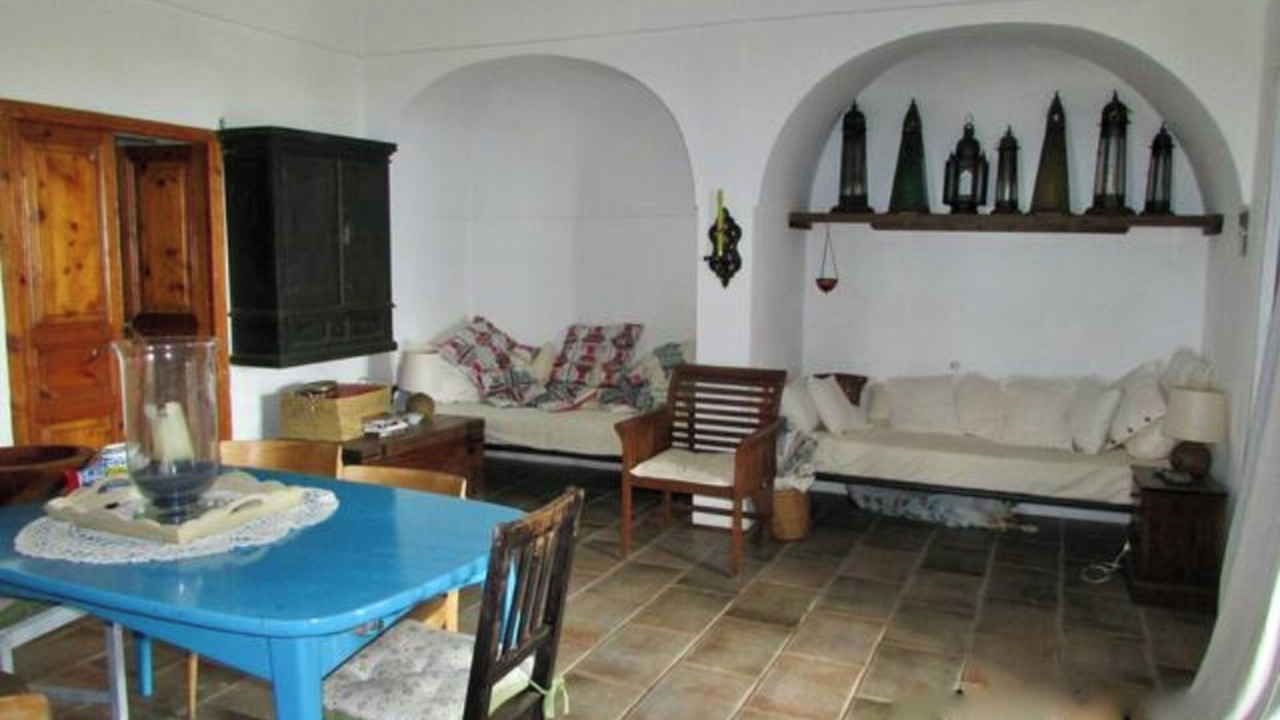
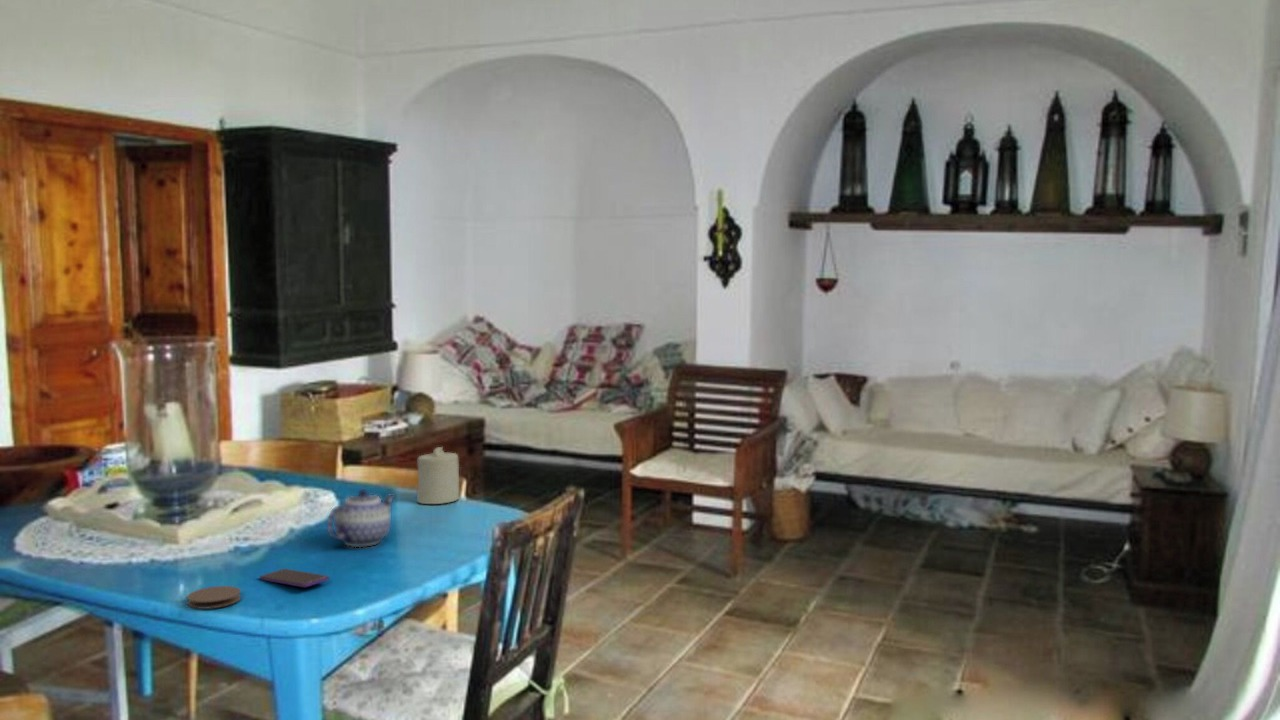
+ teapot (362, 515)
+ candle (438, 473)
+ smartphone (294, 577)
+ coaster (214, 597)
